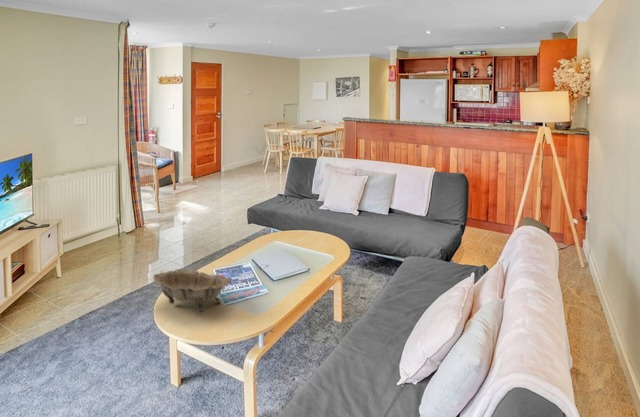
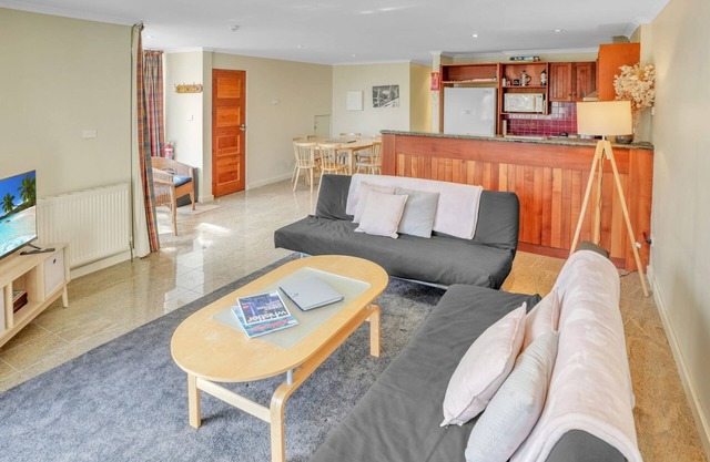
- decorative bowl (193, 290)
